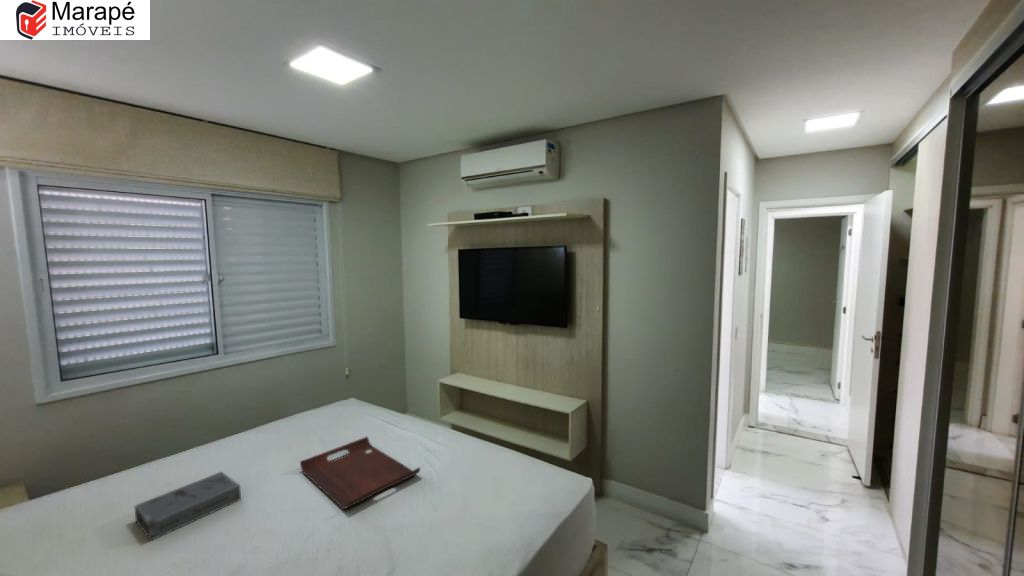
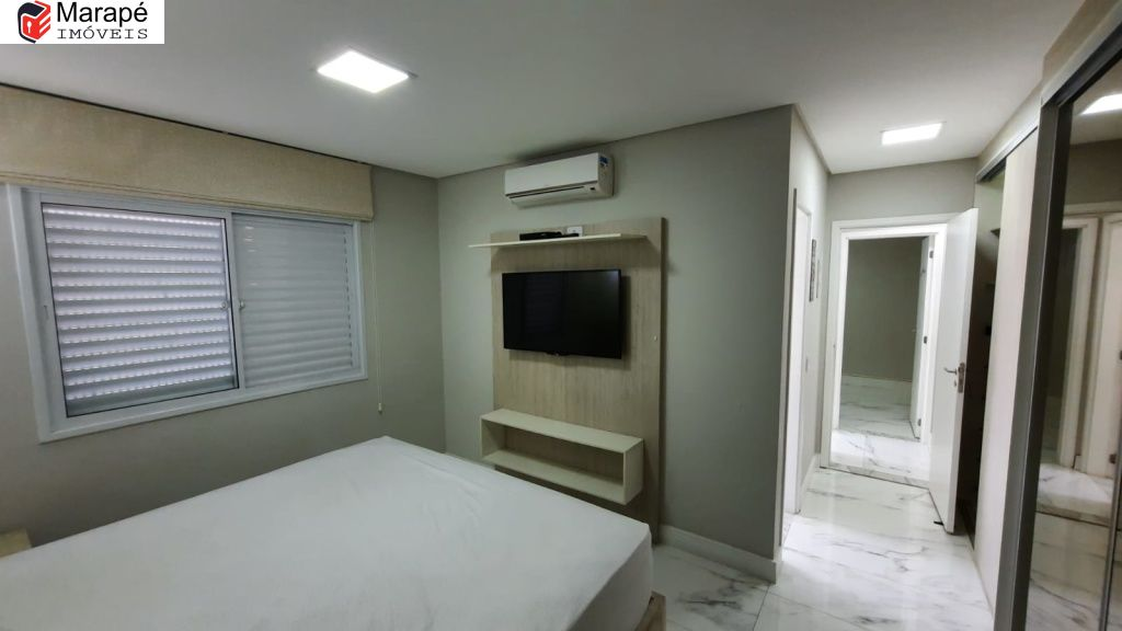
- serving tray (359, 468)
- book (190, 502)
